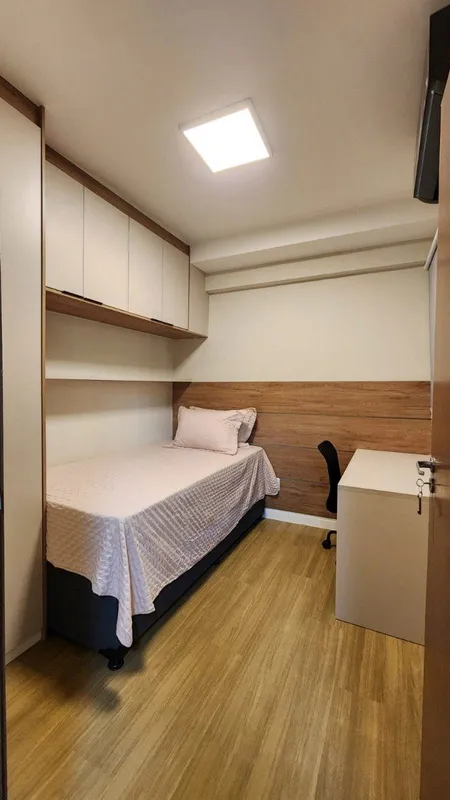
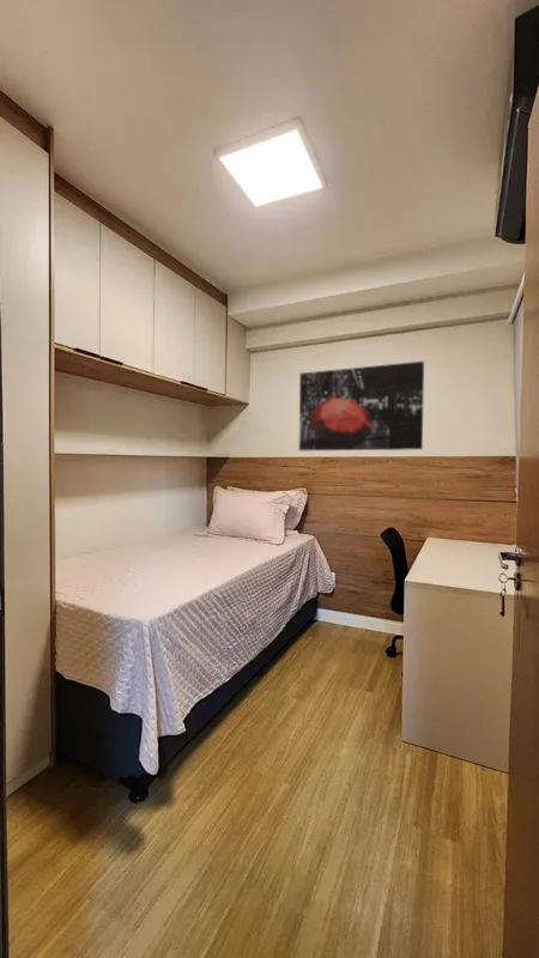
+ wall art (357, 408)
